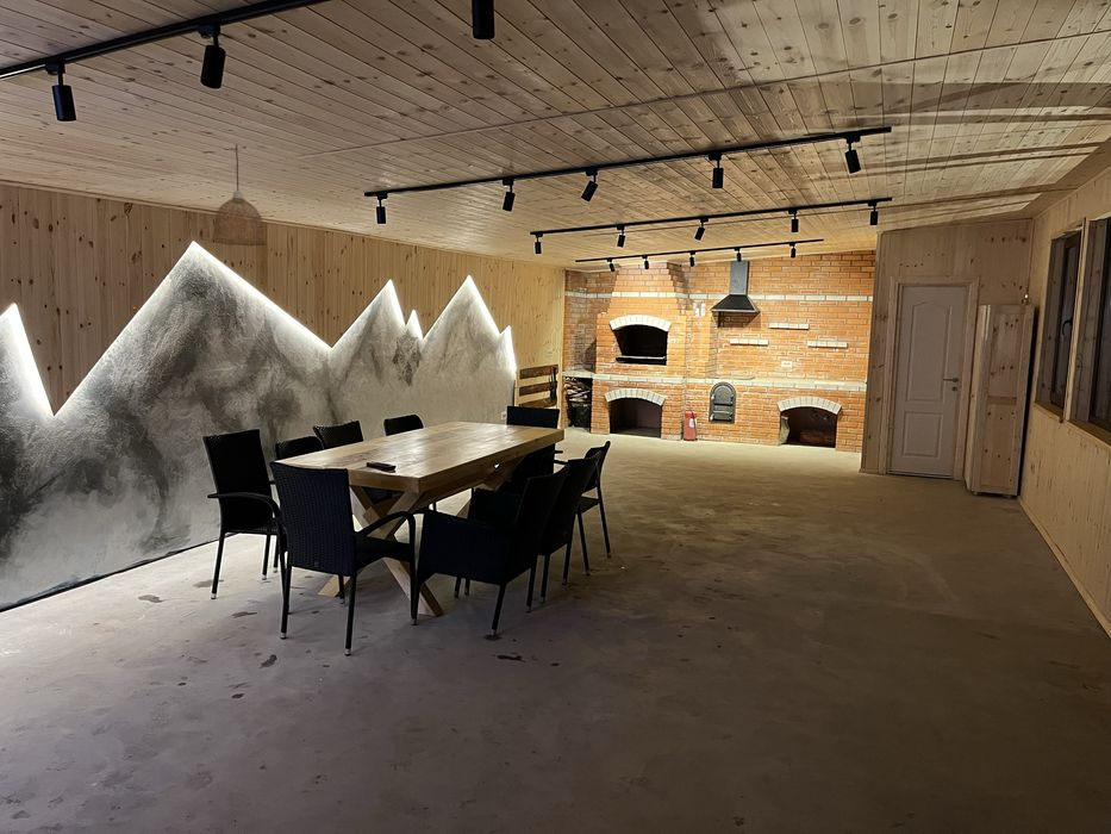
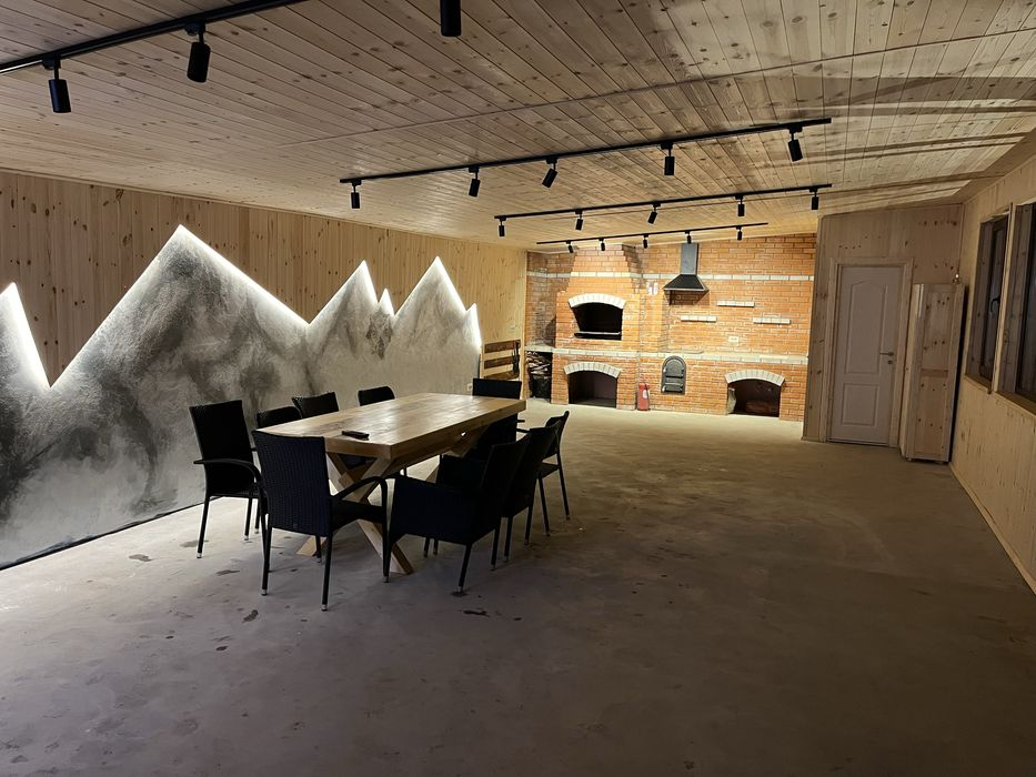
- pendant lamp (237, 193)
